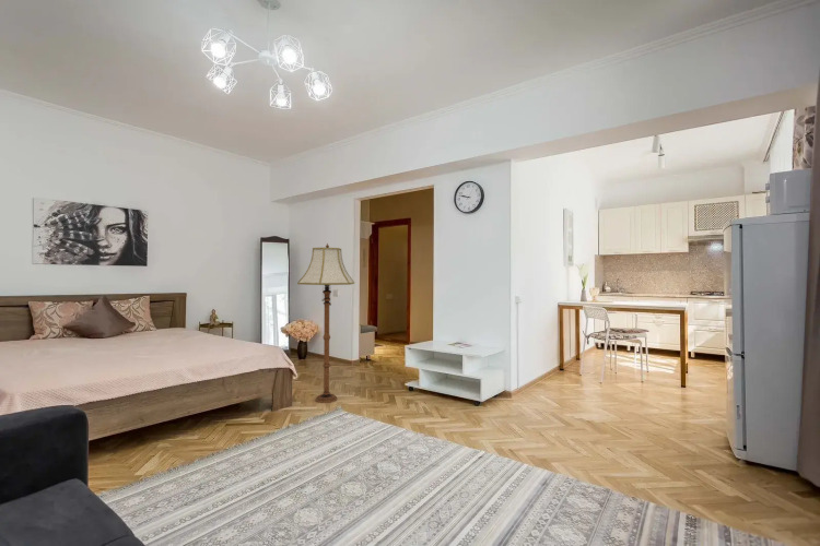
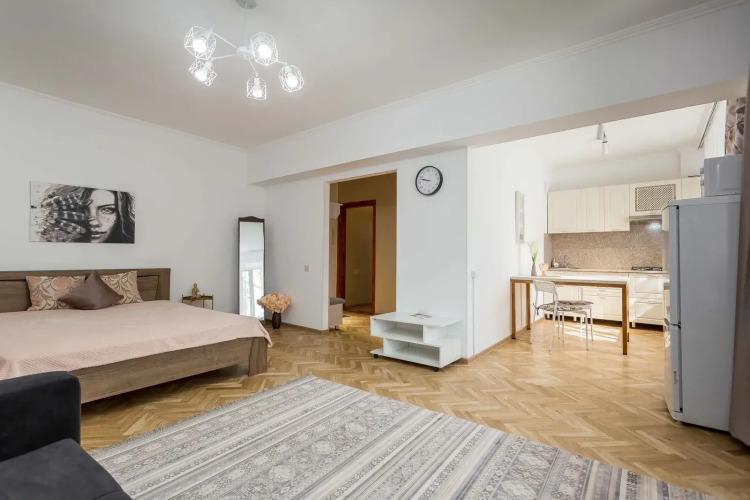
- floor lamp (326, 321)
